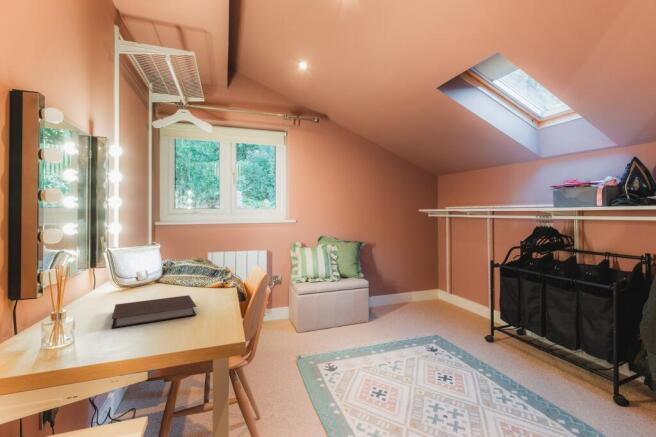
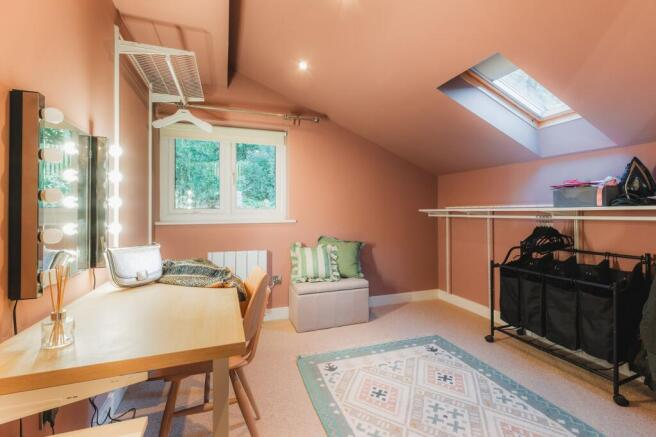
- notebook (155, 309)
